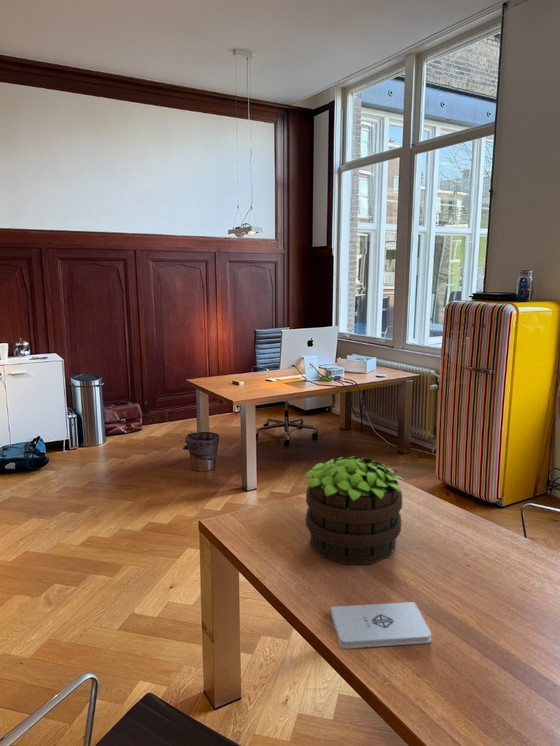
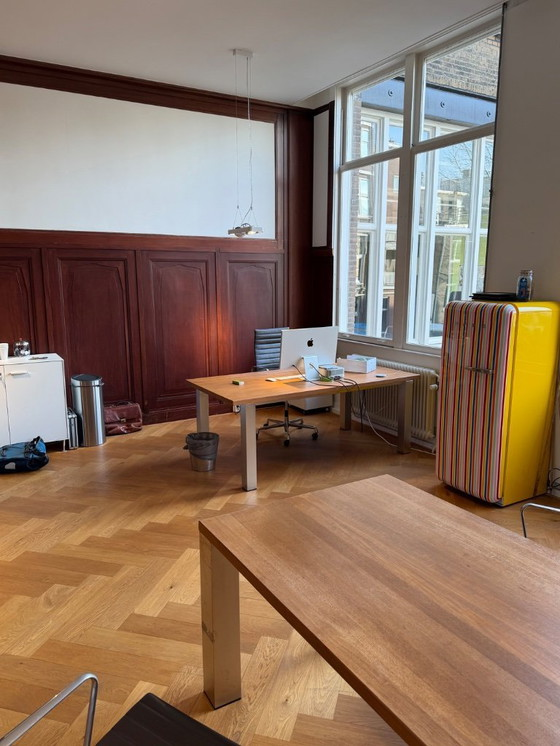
- notepad (379, 624)
- potted plant (353, 502)
